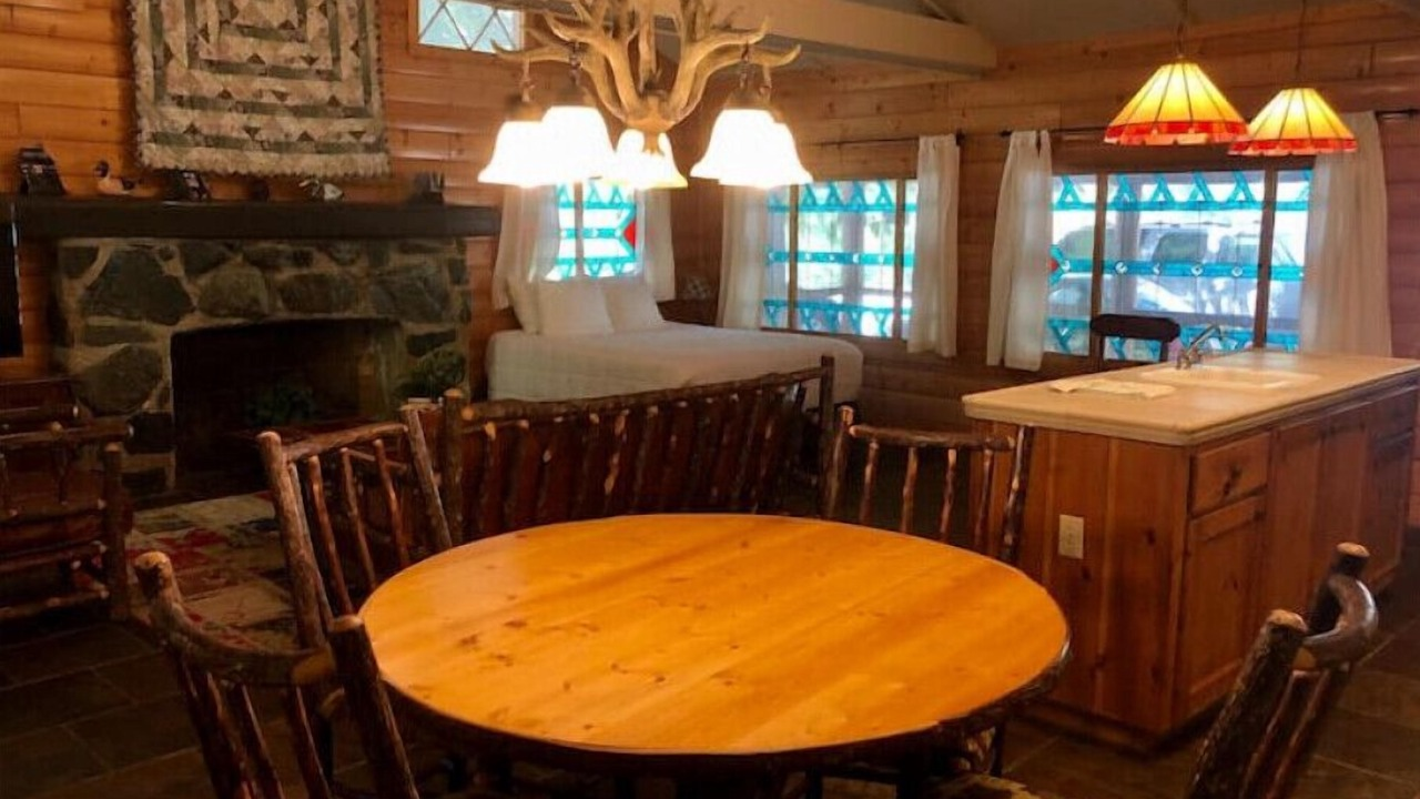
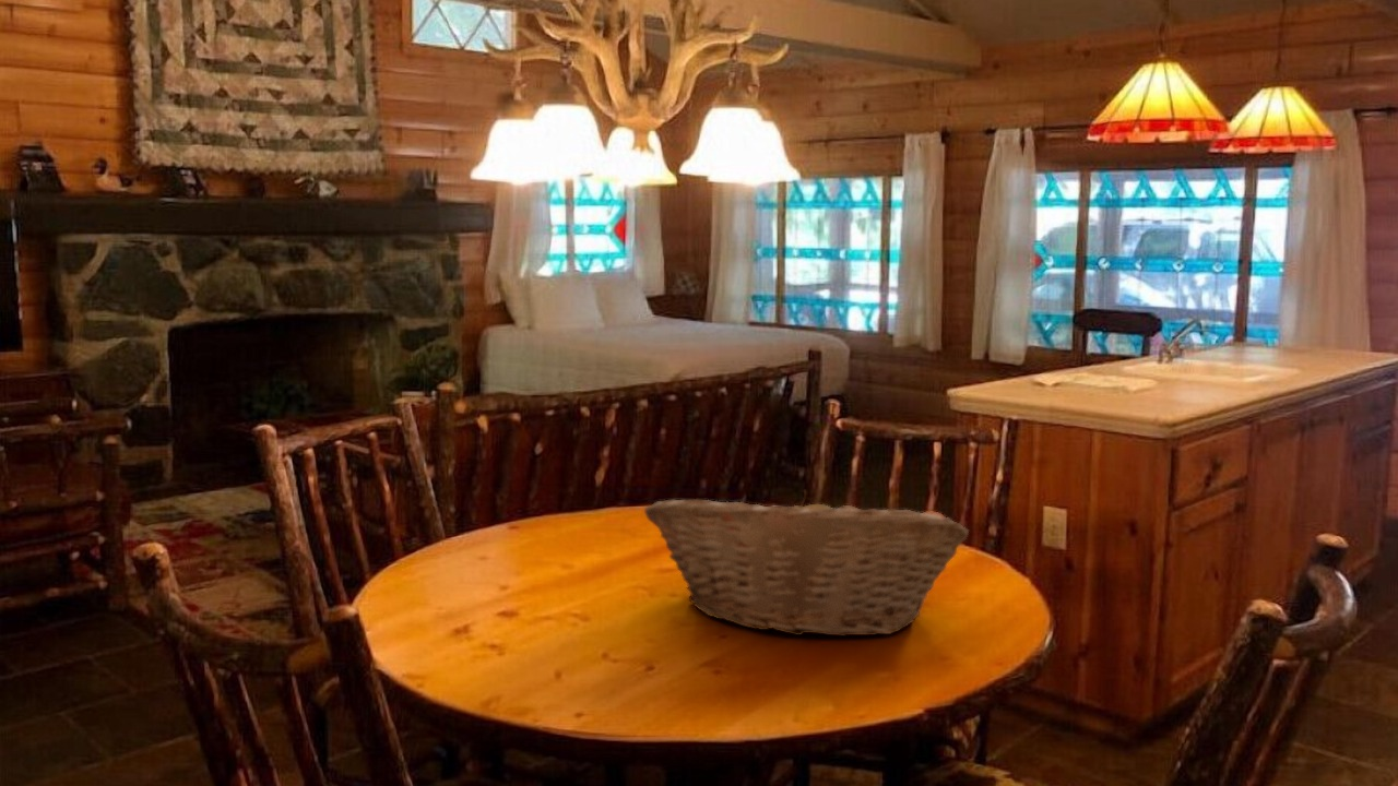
+ fruit basket (802, 547)
